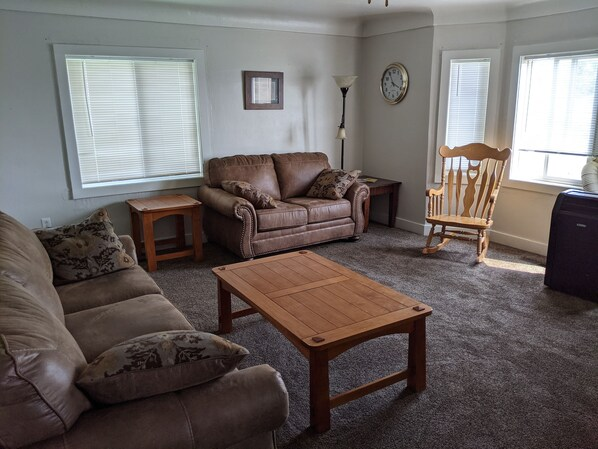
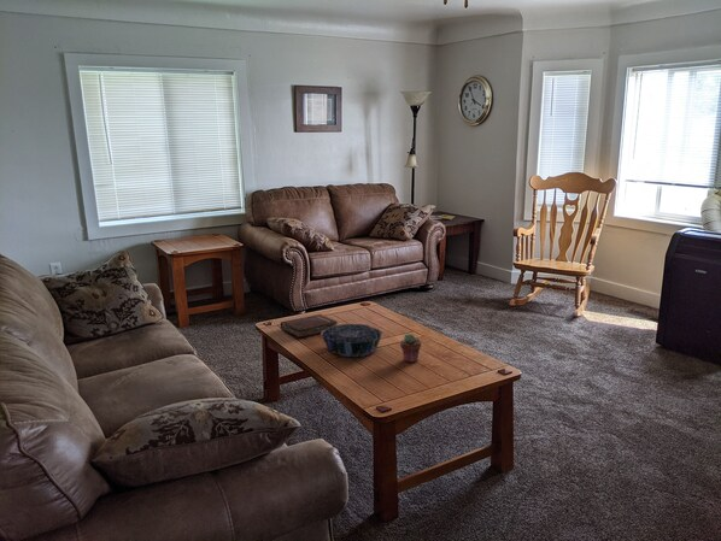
+ decorative bowl (352, 340)
+ potted succulent (410, 346)
+ hardback book (309, 325)
